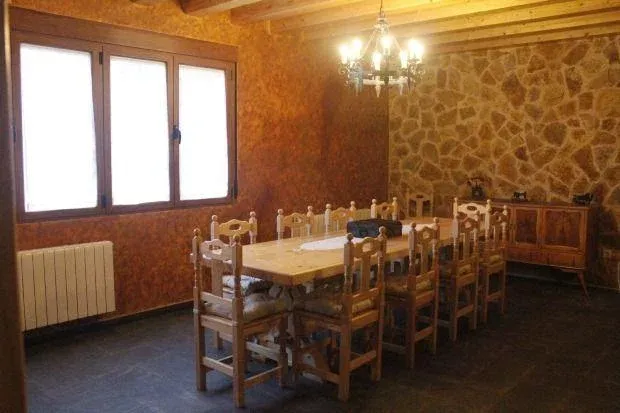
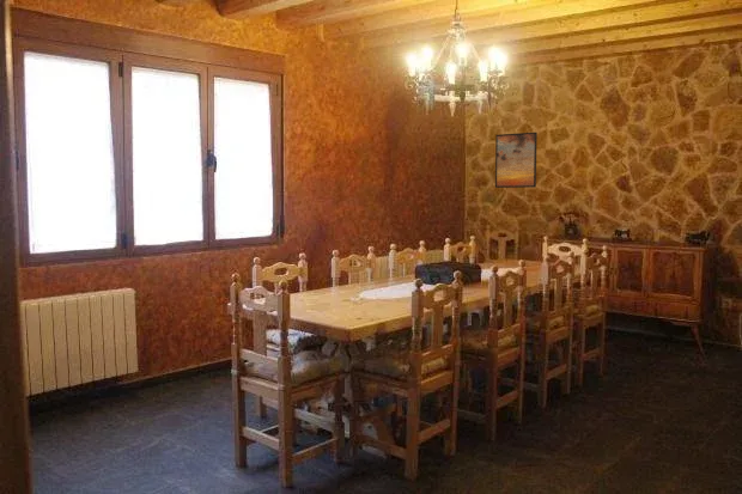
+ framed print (515, 160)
